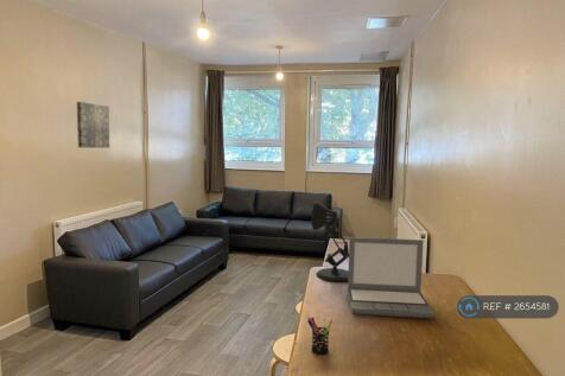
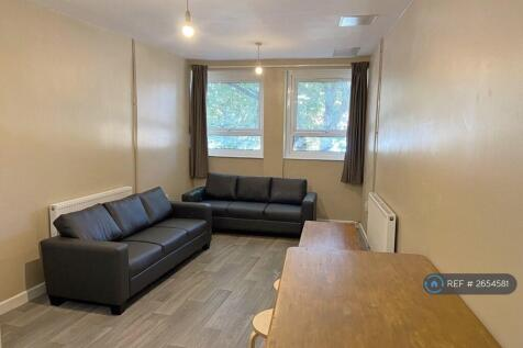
- desk lamp (334, 238)
- wall art (94, 126)
- laptop (388, 274)
- pen holder (319, 333)
